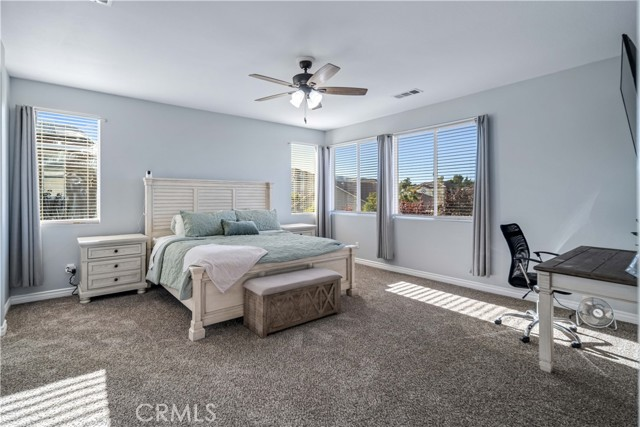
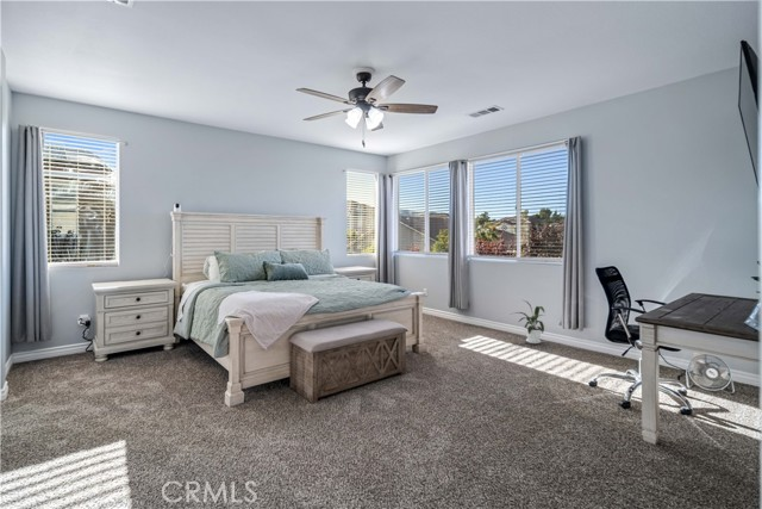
+ house plant (531, 321)
